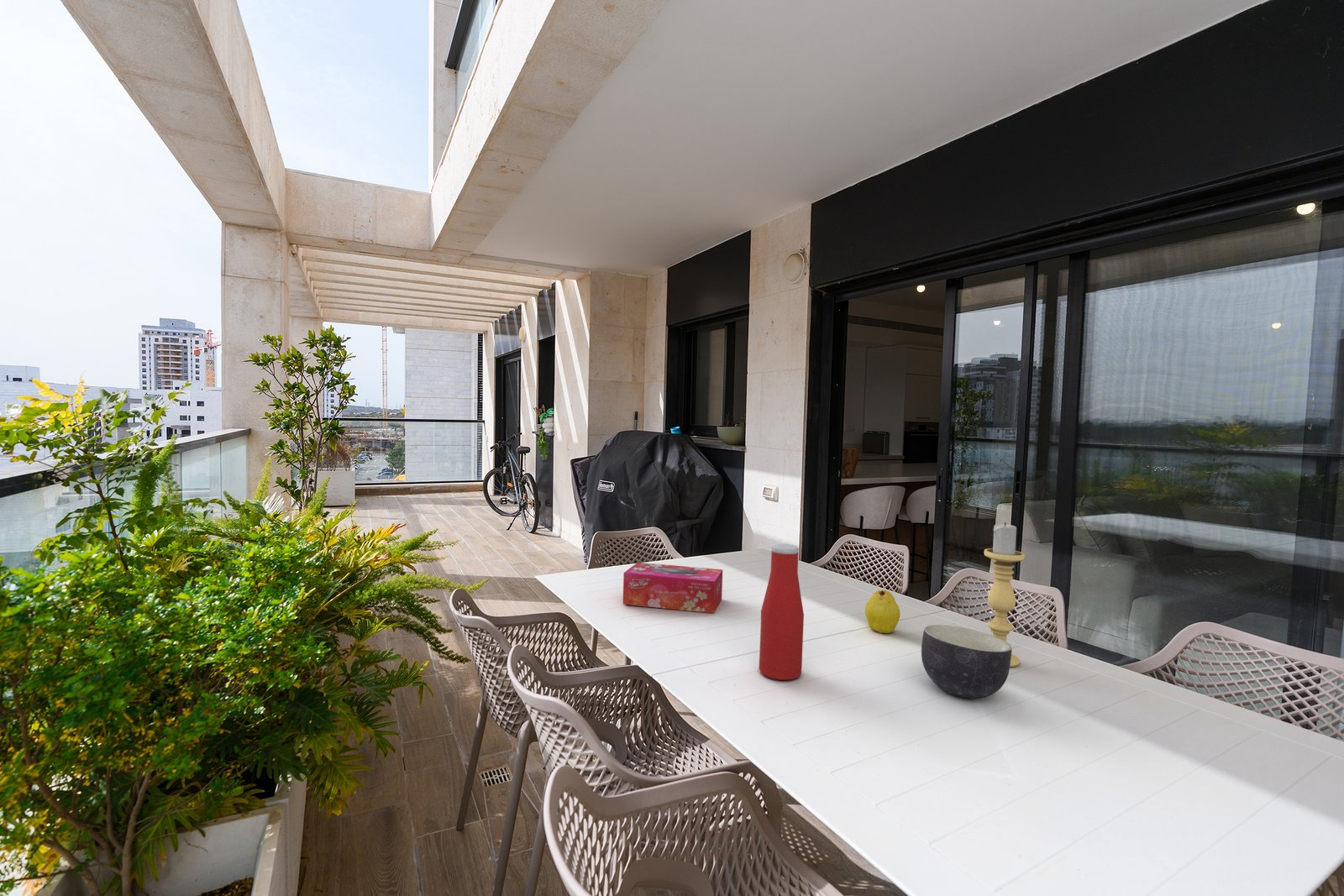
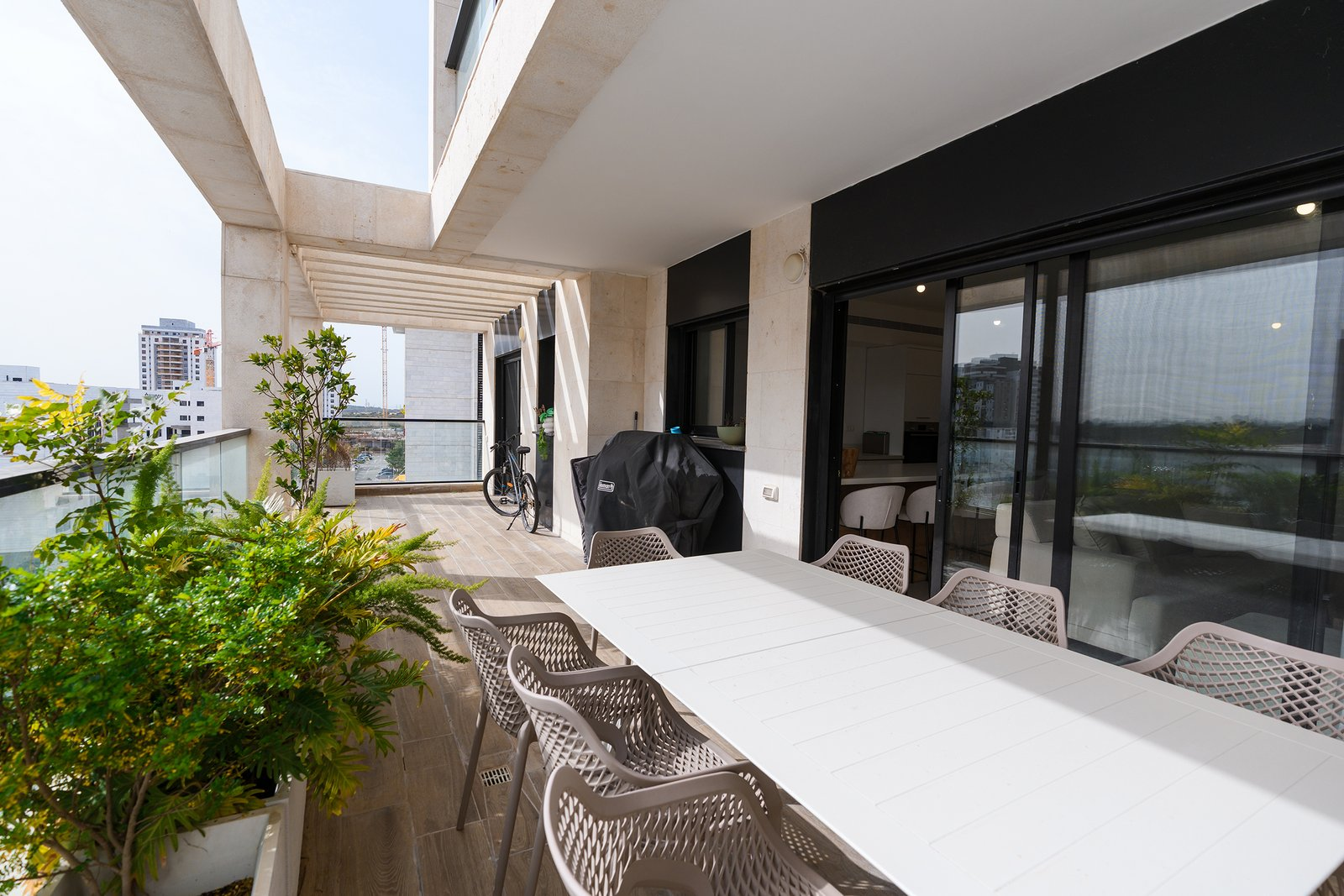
- tissue box (674, 586)
- candle holder (1001, 591)
- bowl (964, 662)
- fruit (882, 610)
- bottle (782, 609)
